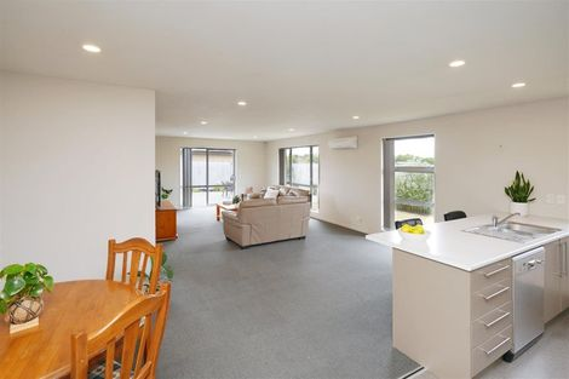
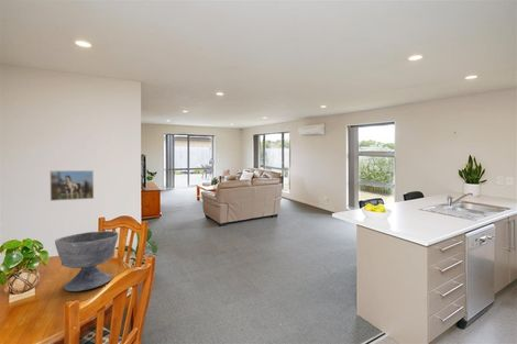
+ bowl (88, 258)
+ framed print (73, 185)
